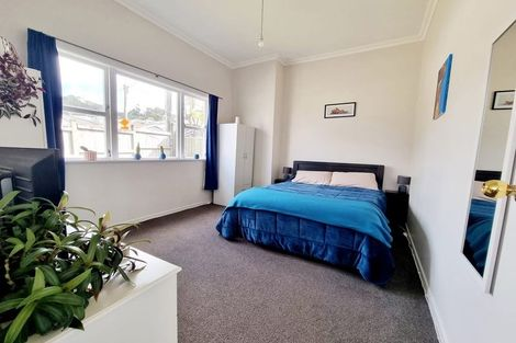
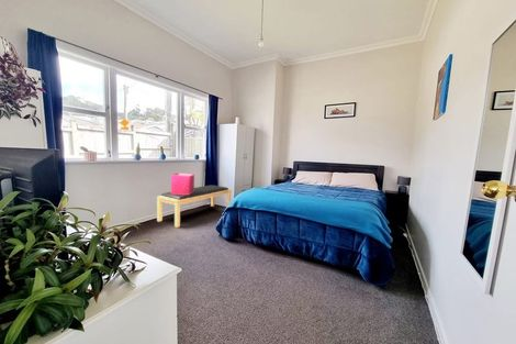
+ bench (197, 200)
+ storage bin (182, 182)
